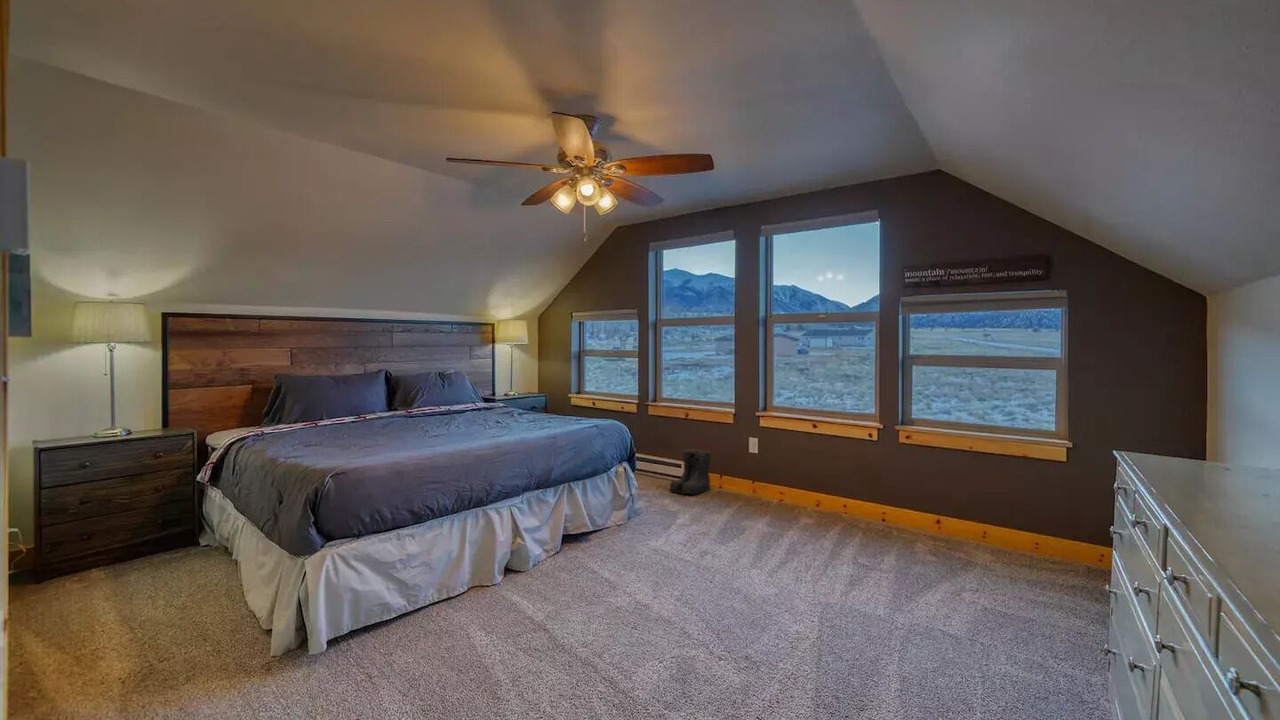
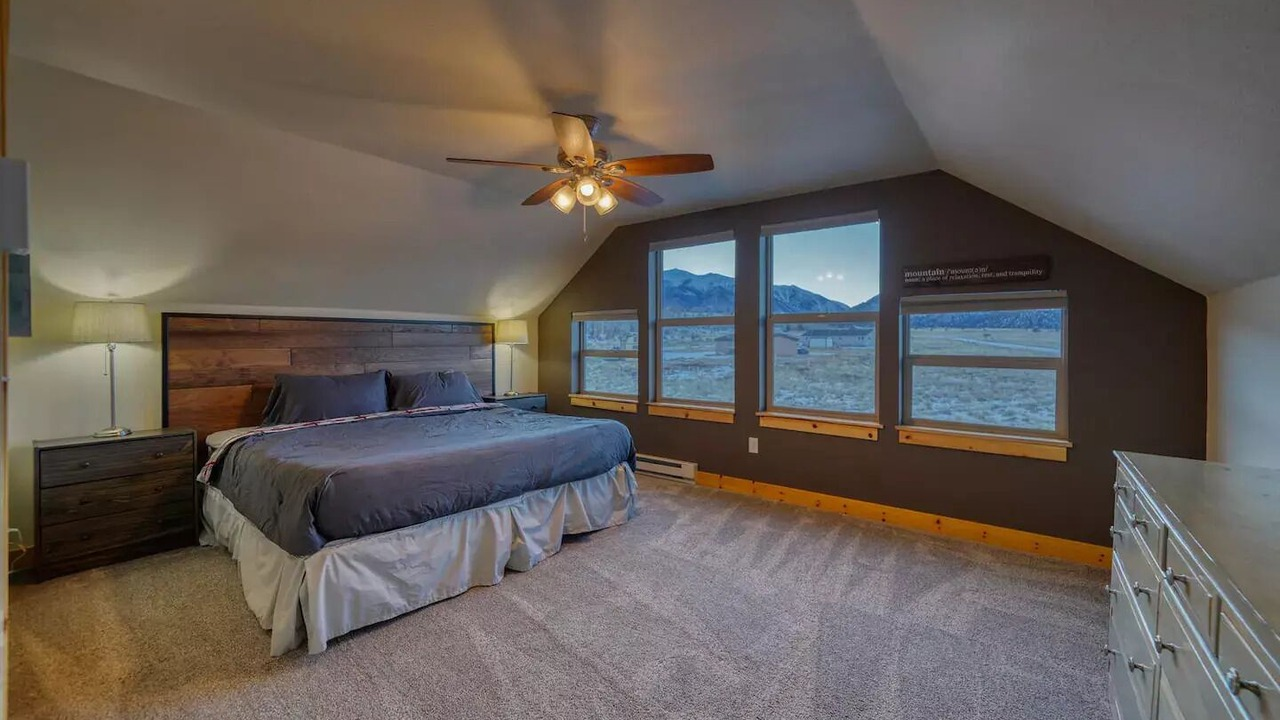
- boots (690, 470)
